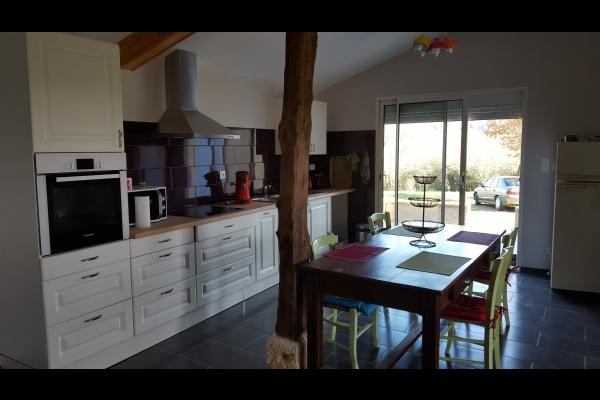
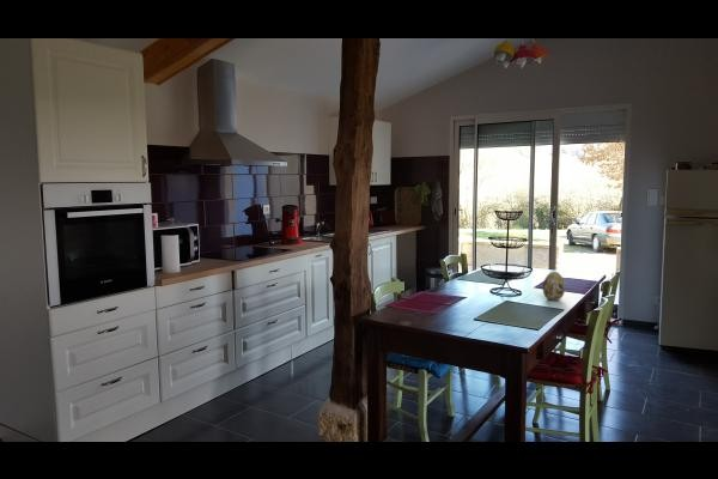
+ decorative egg (553, 285)
